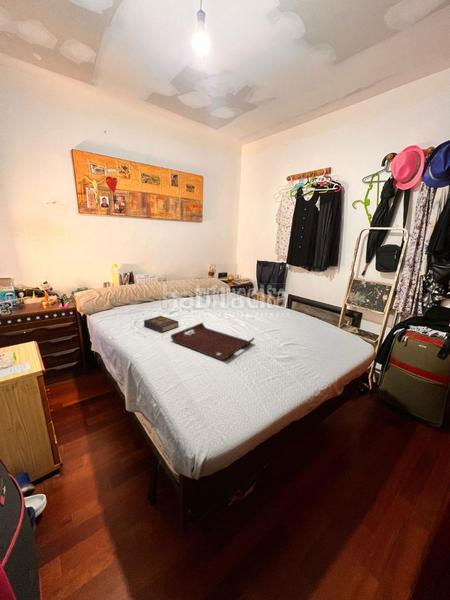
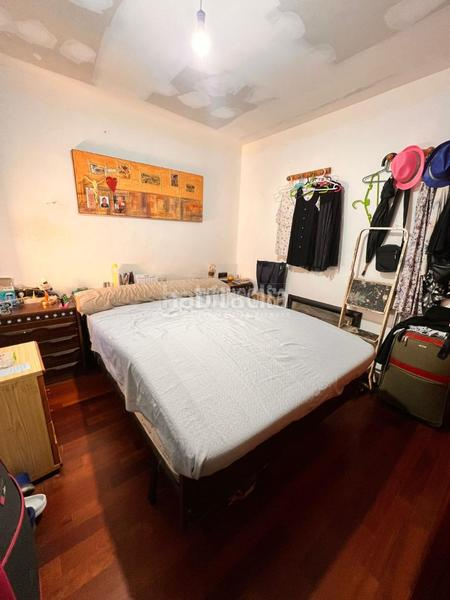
- hardback book (161, 323)
- serving tray (212, 339)
